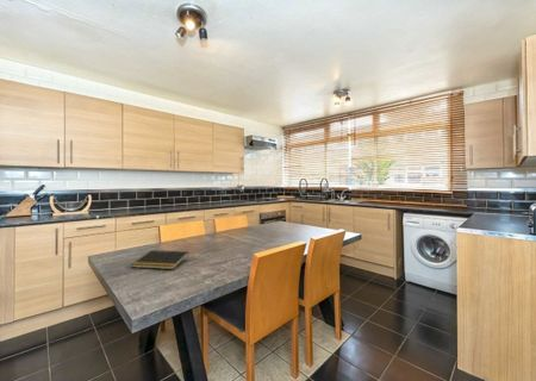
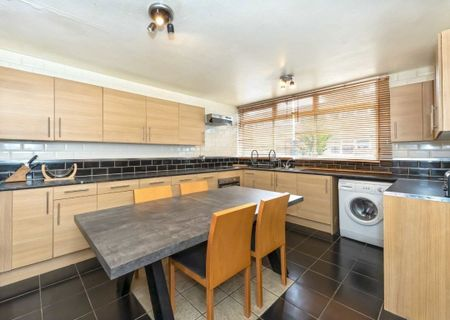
- notepad (161, 258)
